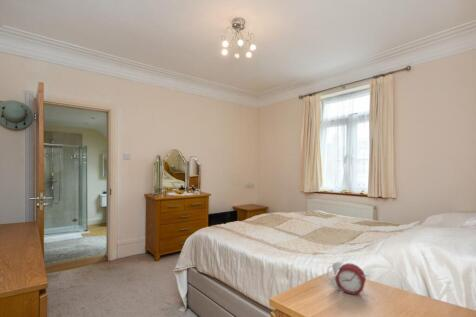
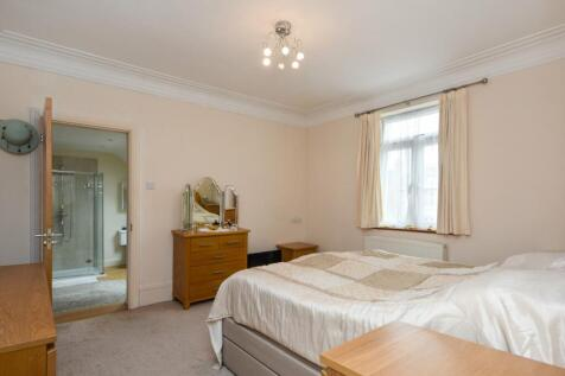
- alarm clock (347, 277)
